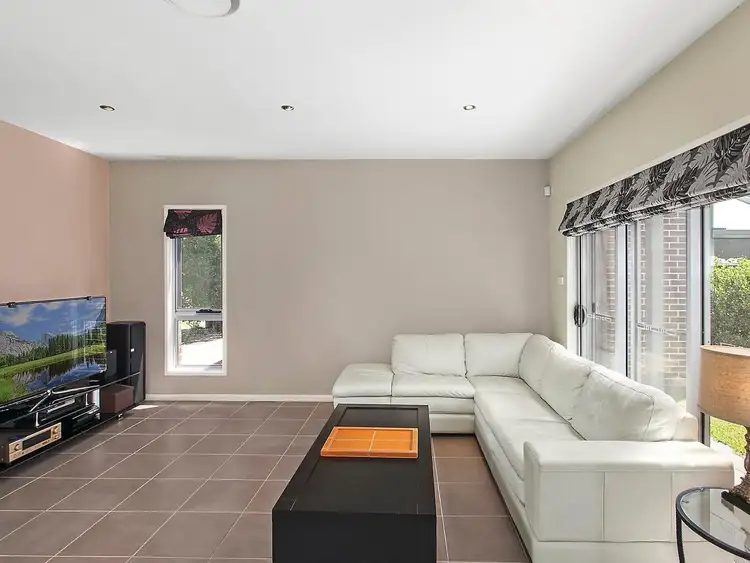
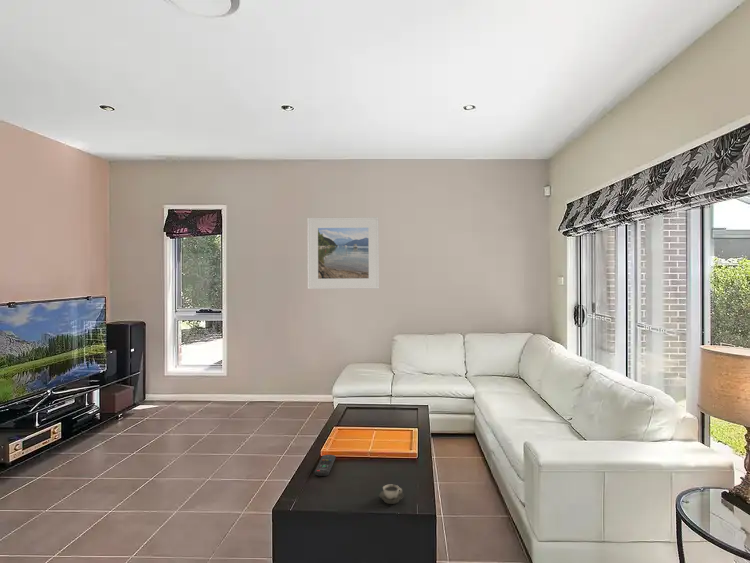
+ cup (391, 494)
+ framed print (343, 253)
+ remote control (325, 464)
